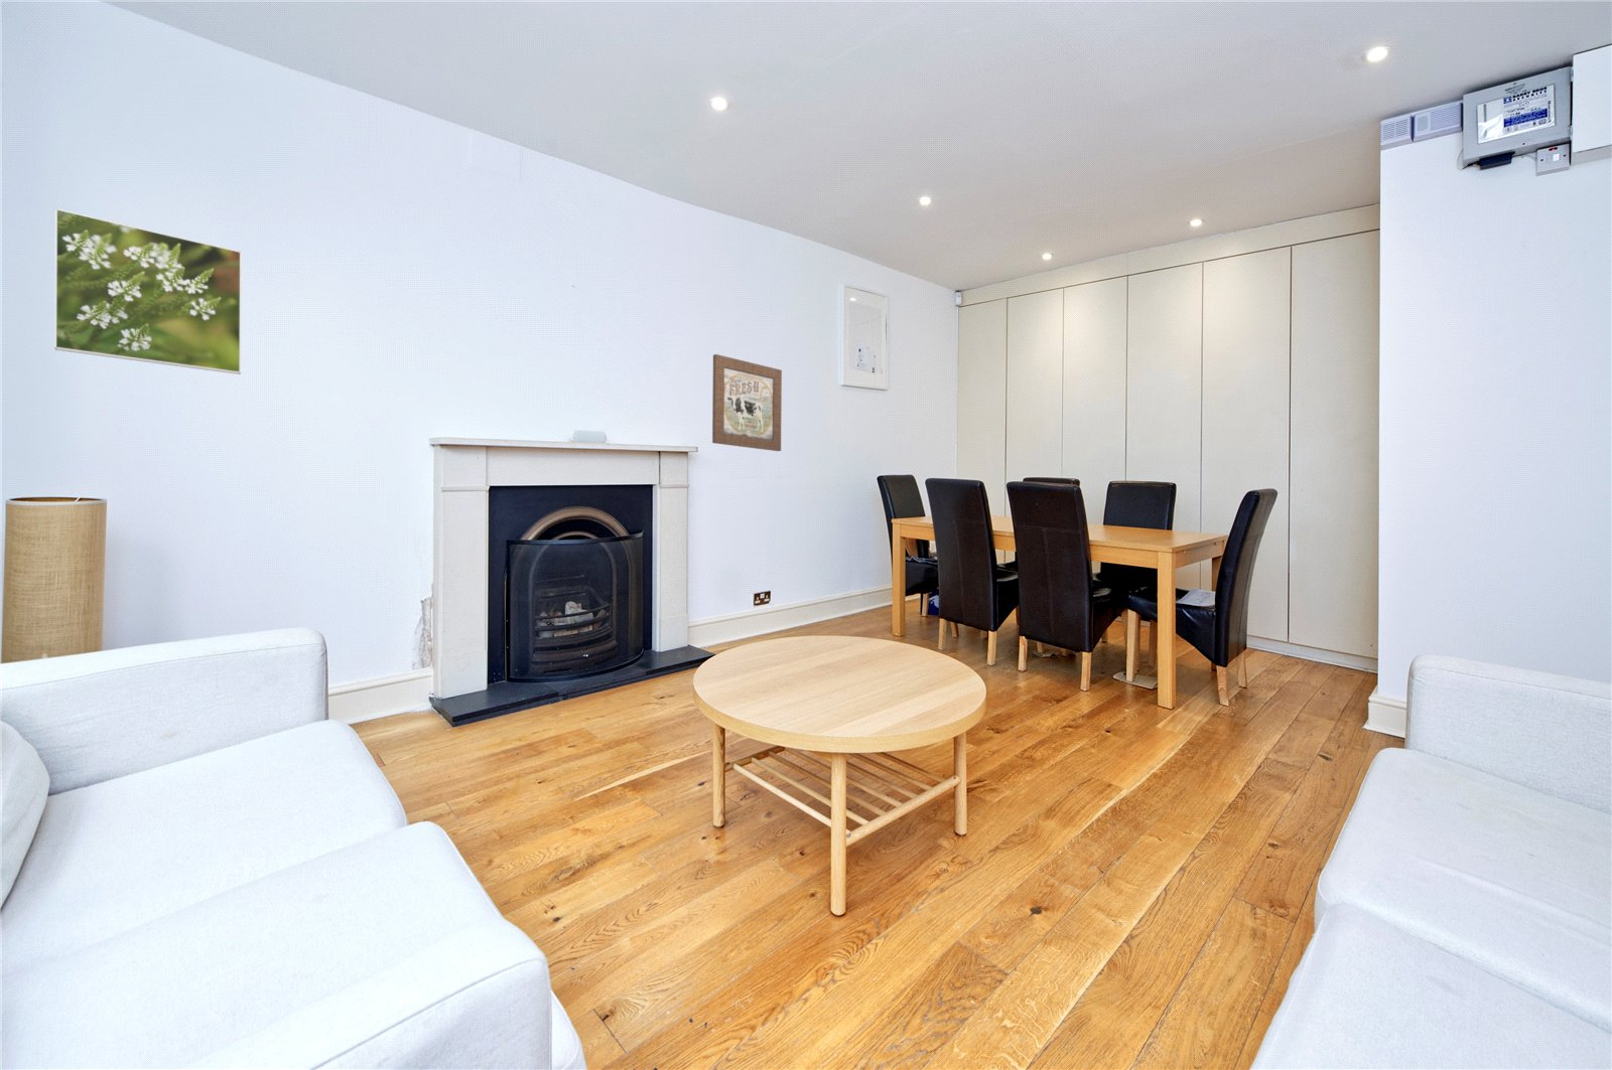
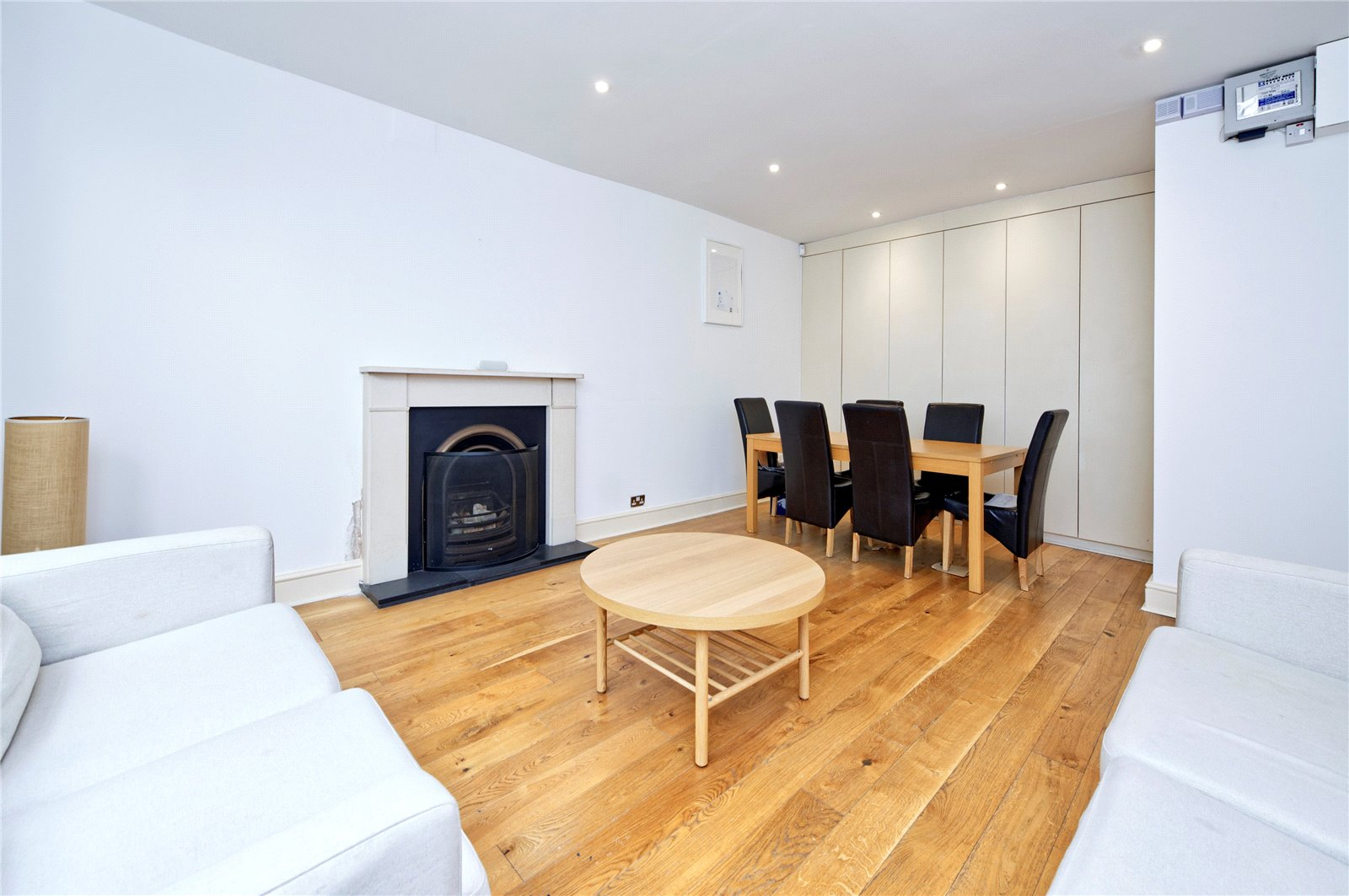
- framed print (154, 297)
- wall art (748, 405)
